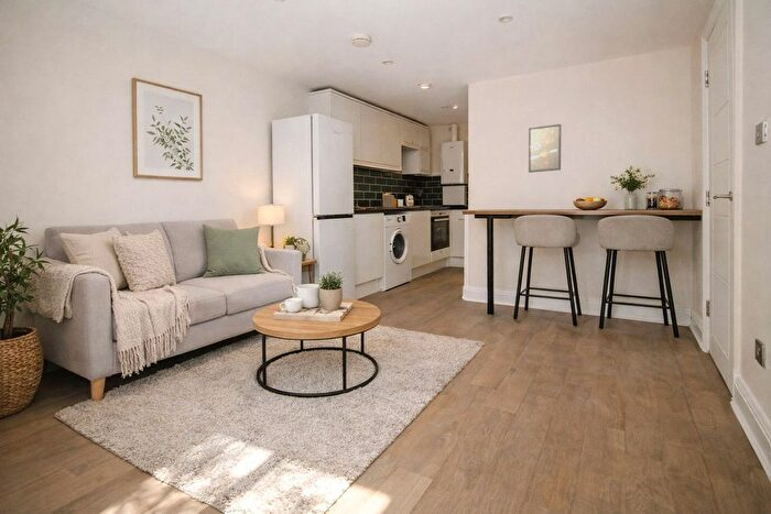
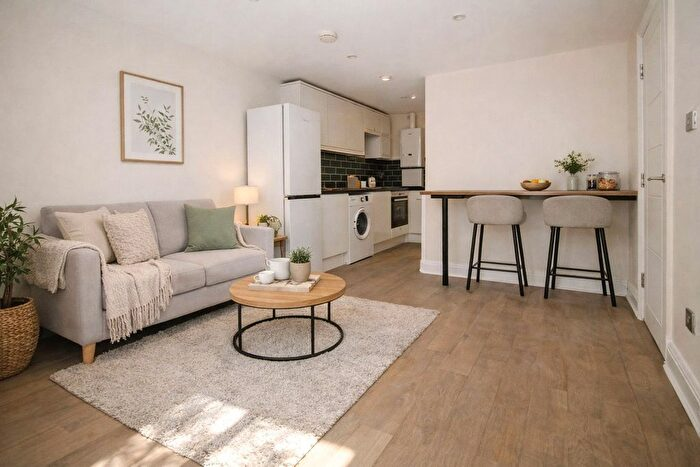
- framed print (544, 149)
